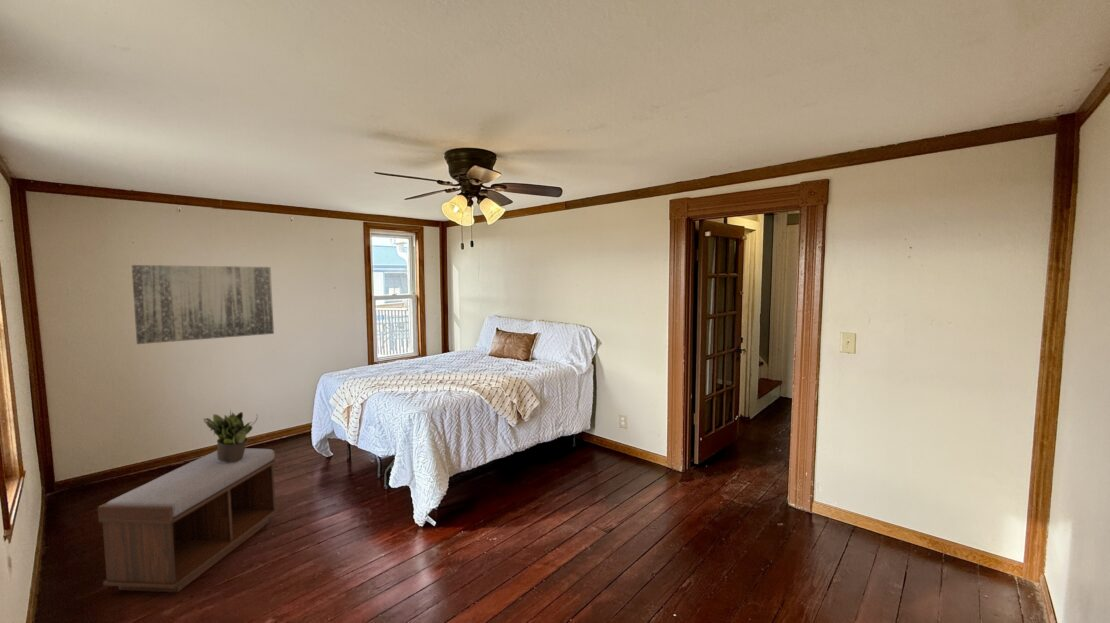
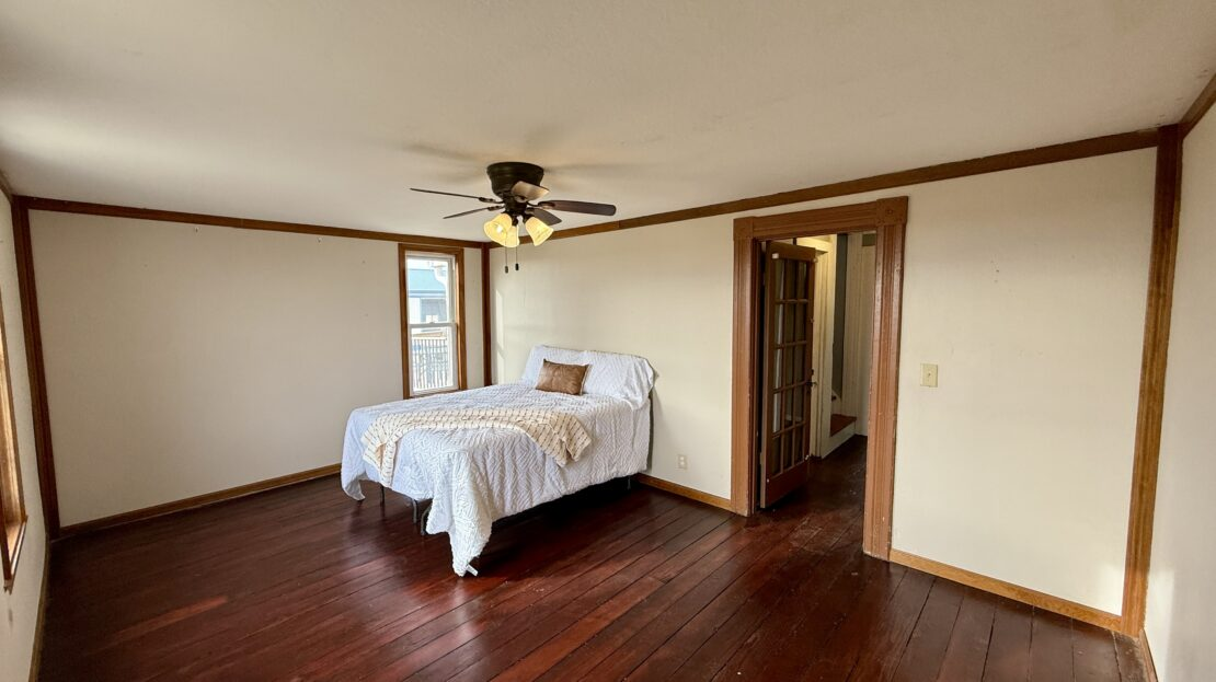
- bench (202, 511)
- wall art (208, 302)
- potted plant (226, 433)
